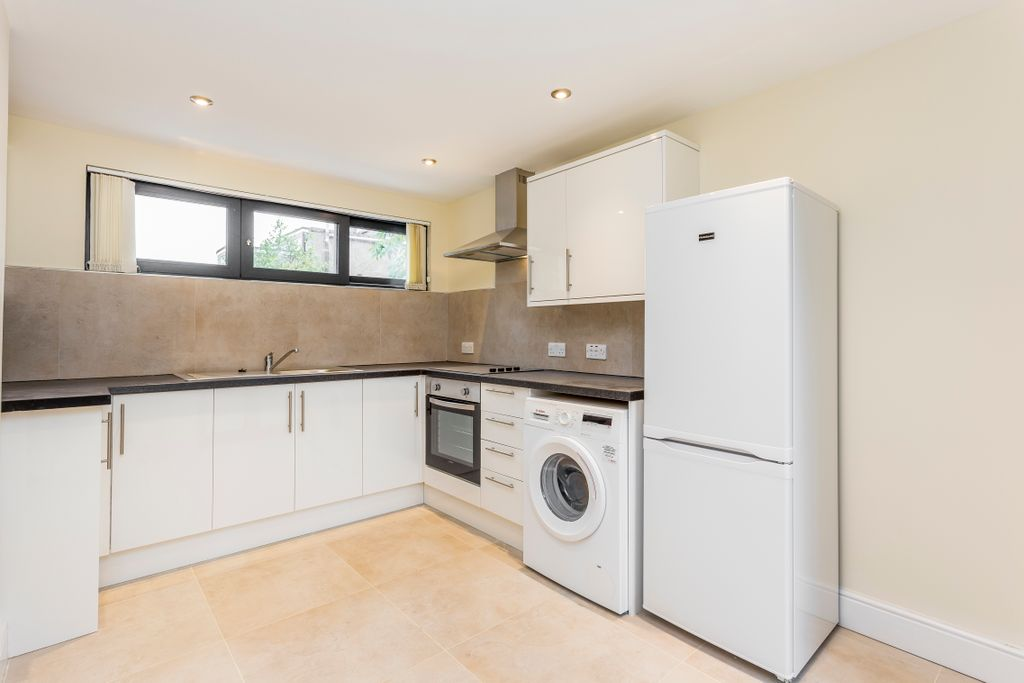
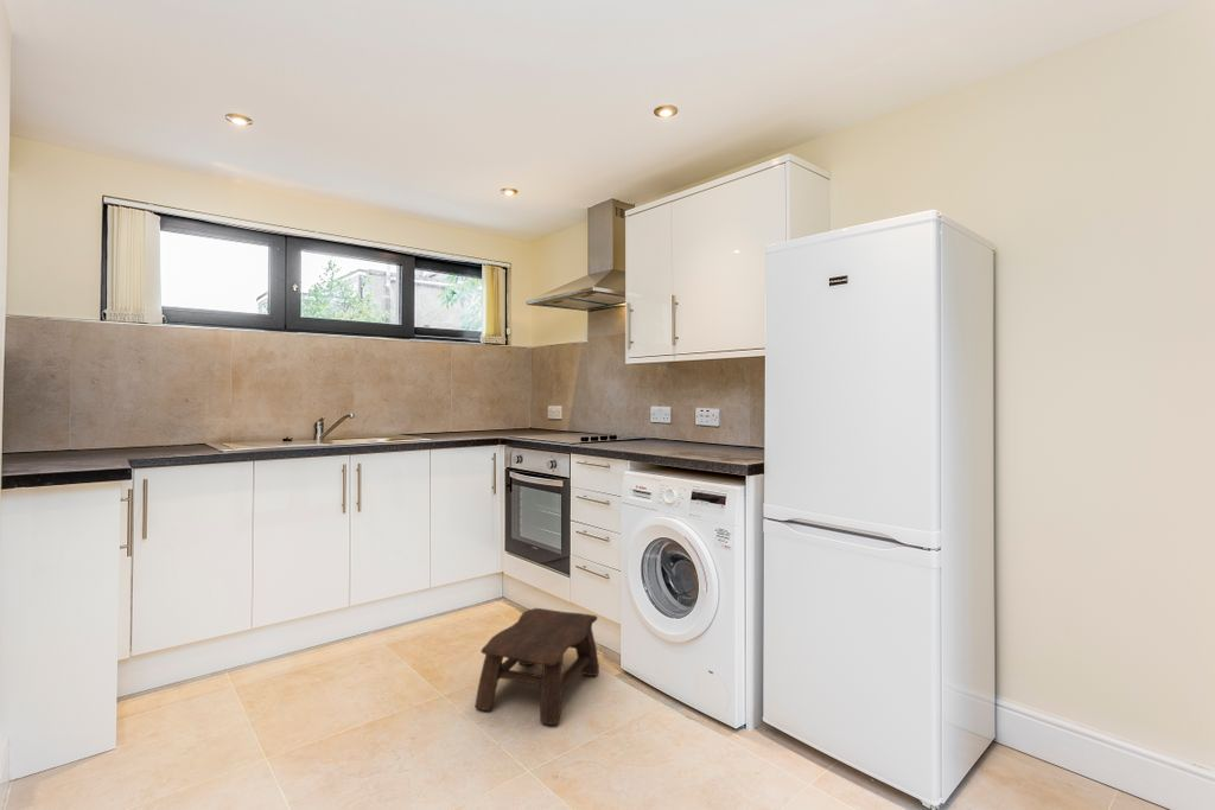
+ stool (537, 658)
